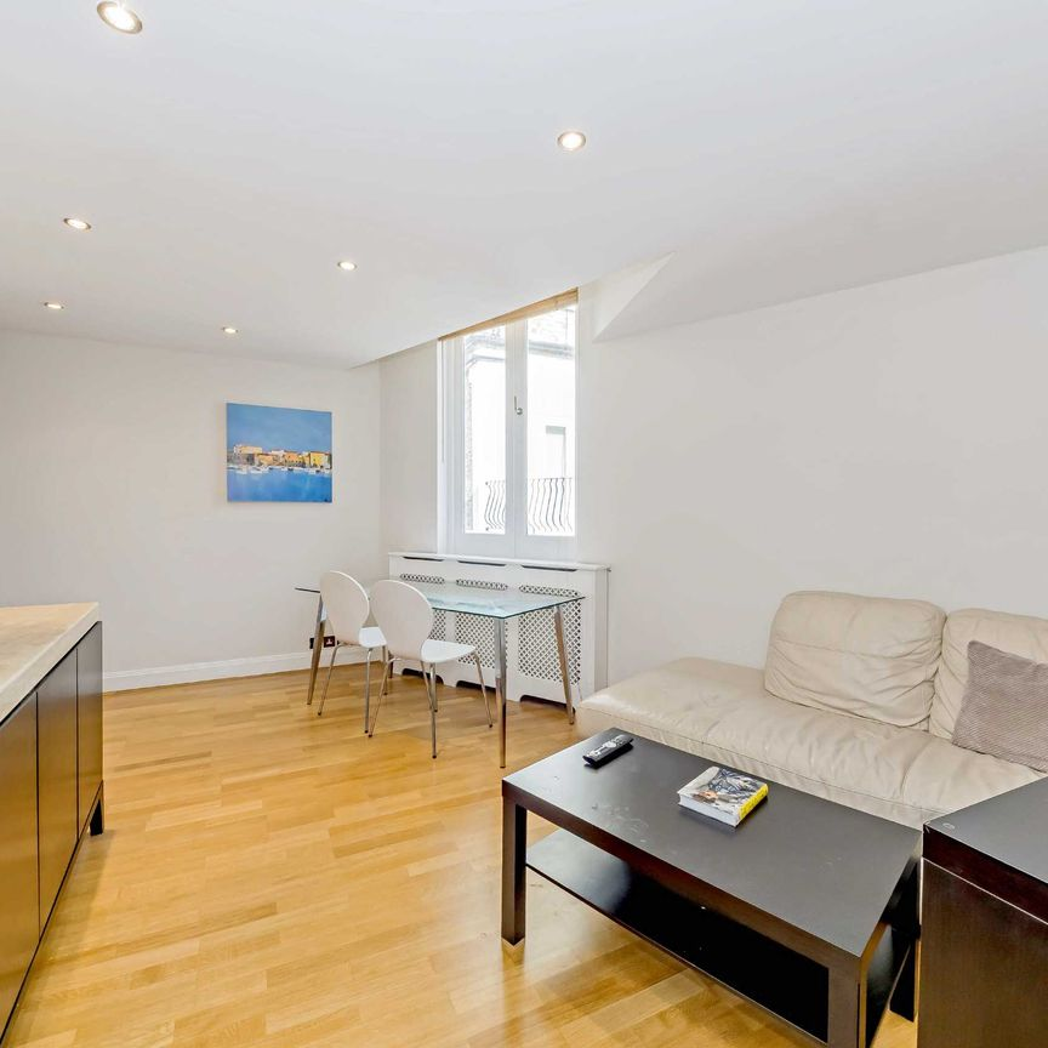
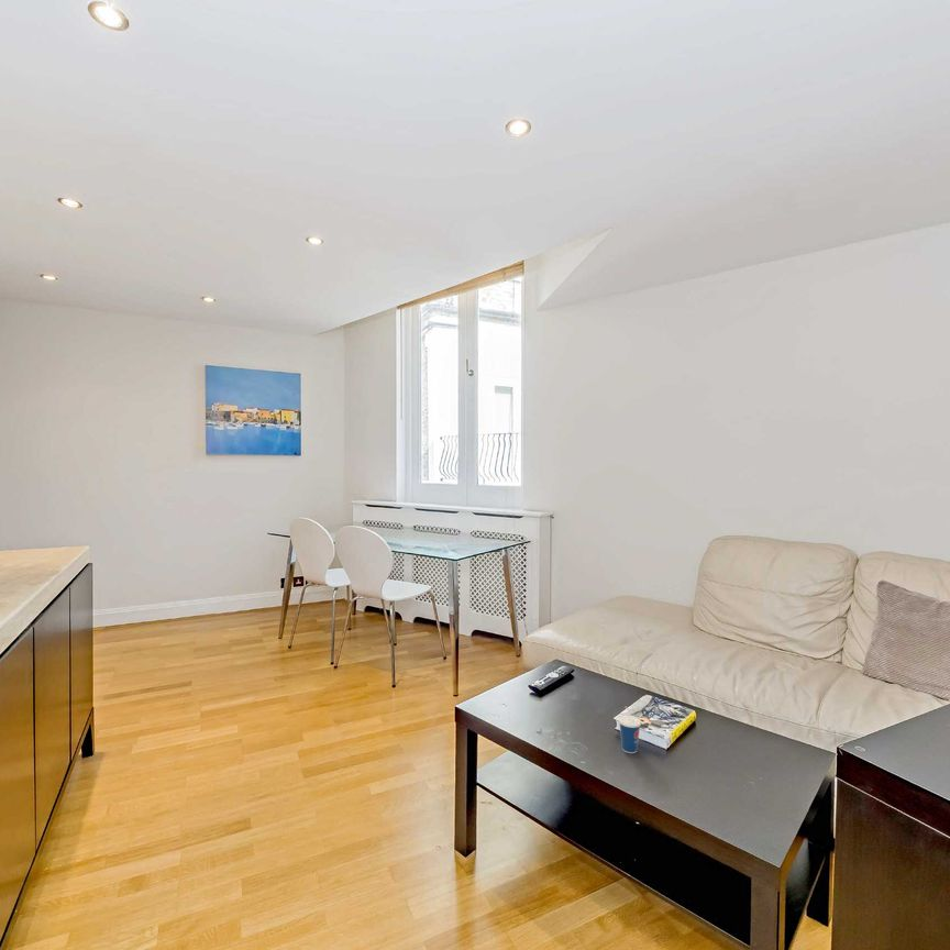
+ cup (629, 727)
